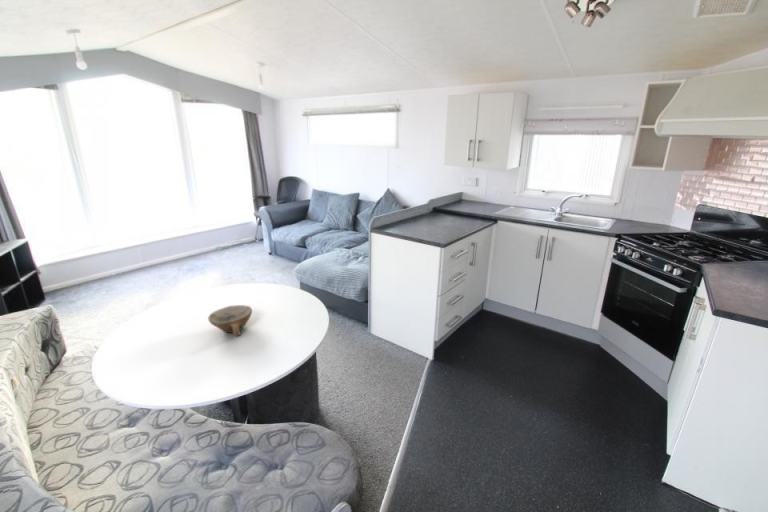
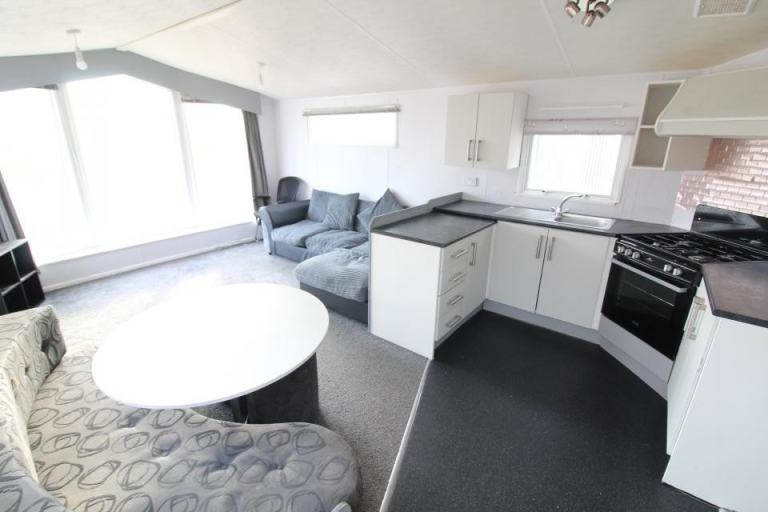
- bowl (232, 321)
